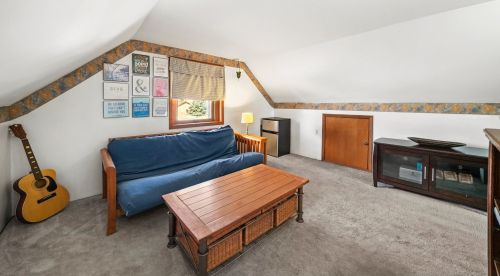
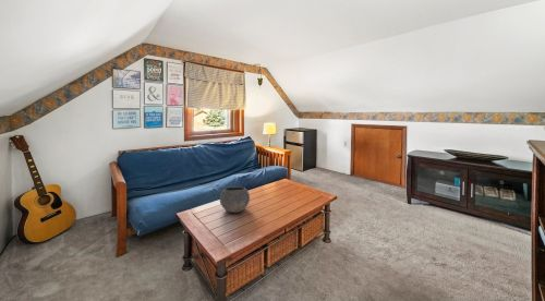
+ bowl (234, 198)
